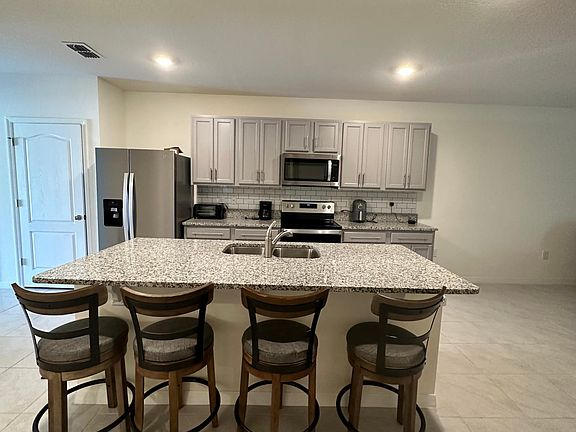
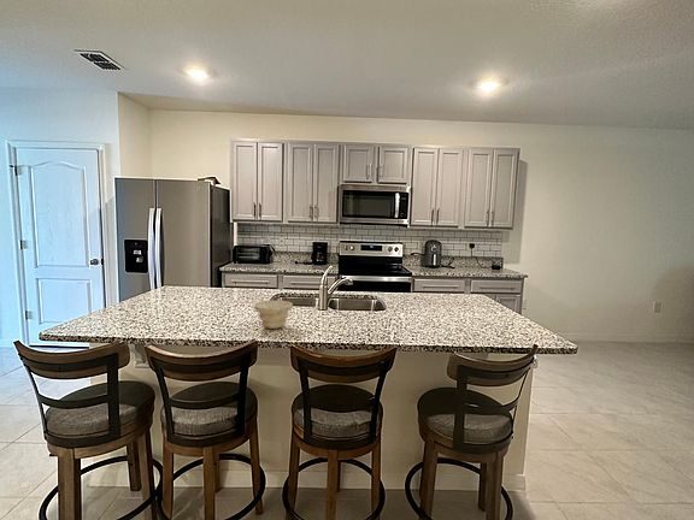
+ bowl (272, 314)
